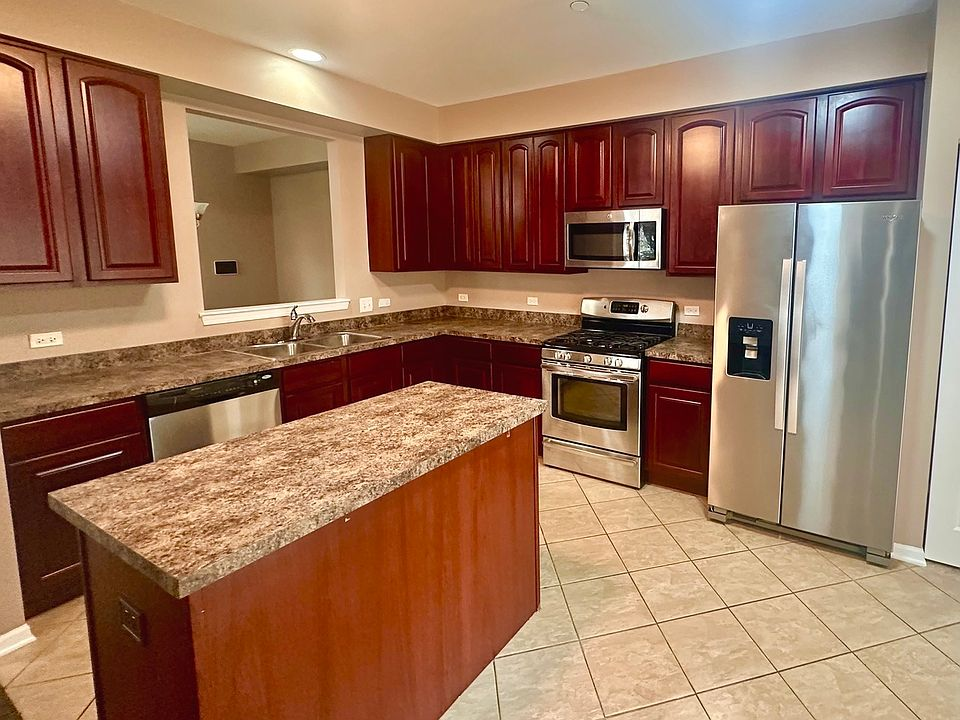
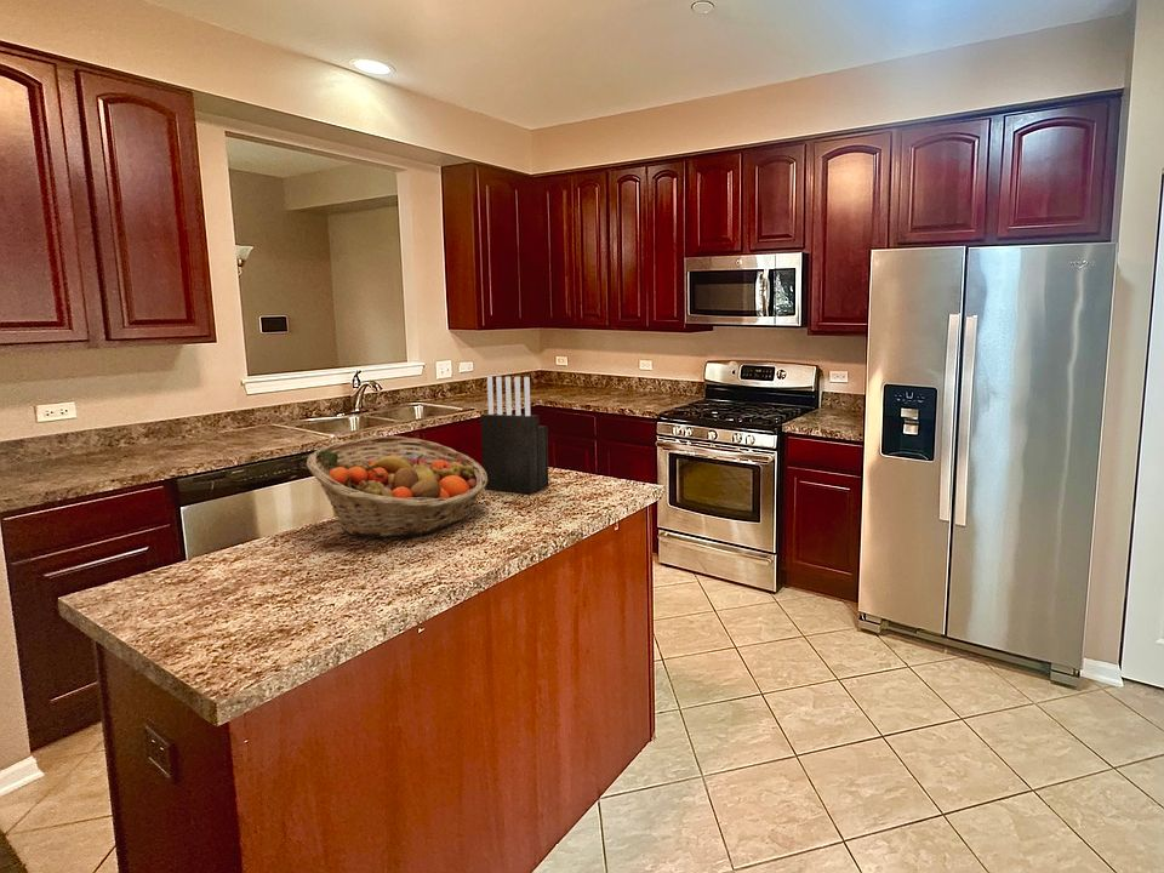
+ fruit basket (401, 481)
+ knife block (517, 432)
